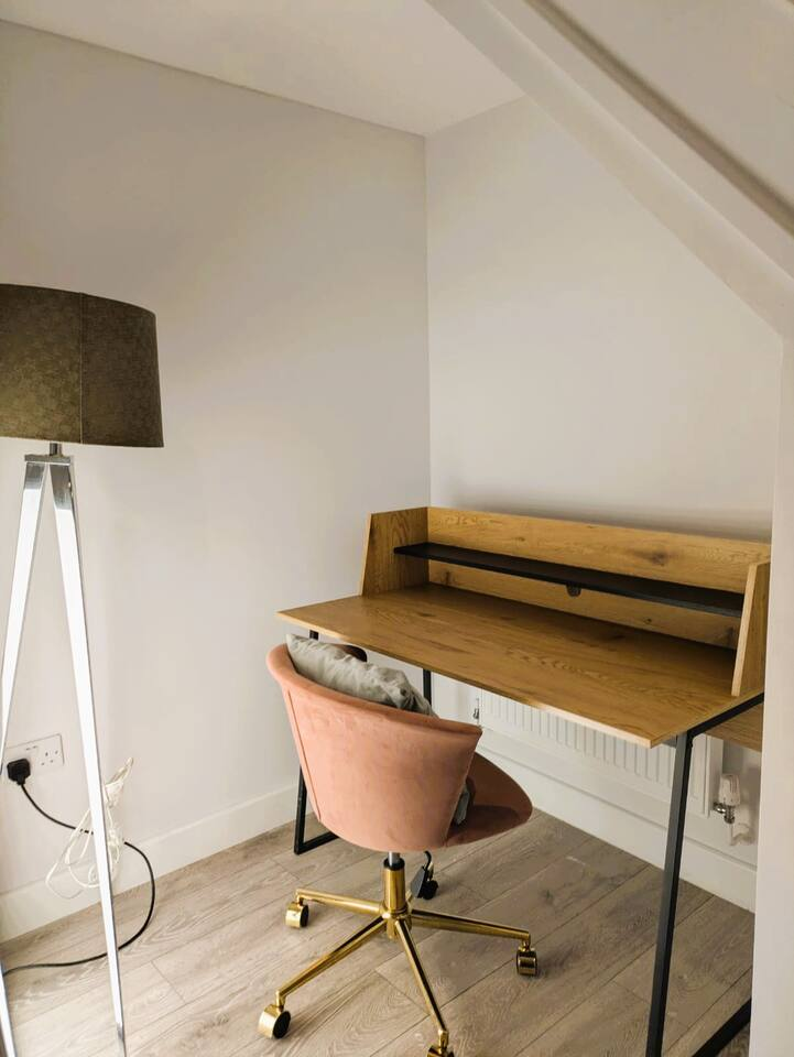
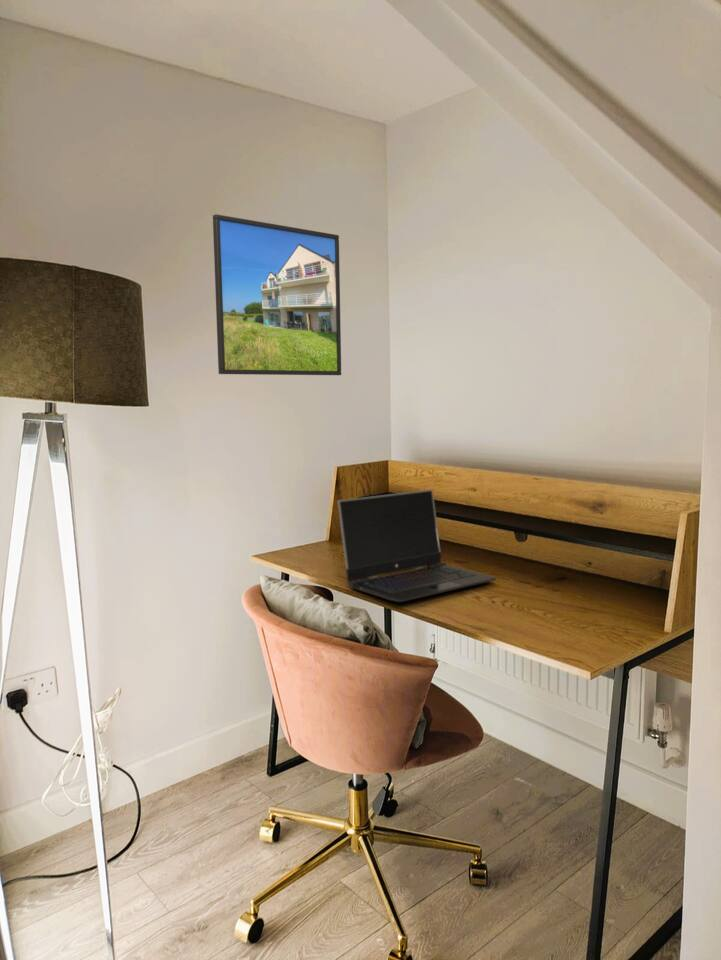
+ laptop computer (417, 542)
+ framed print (281, 301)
